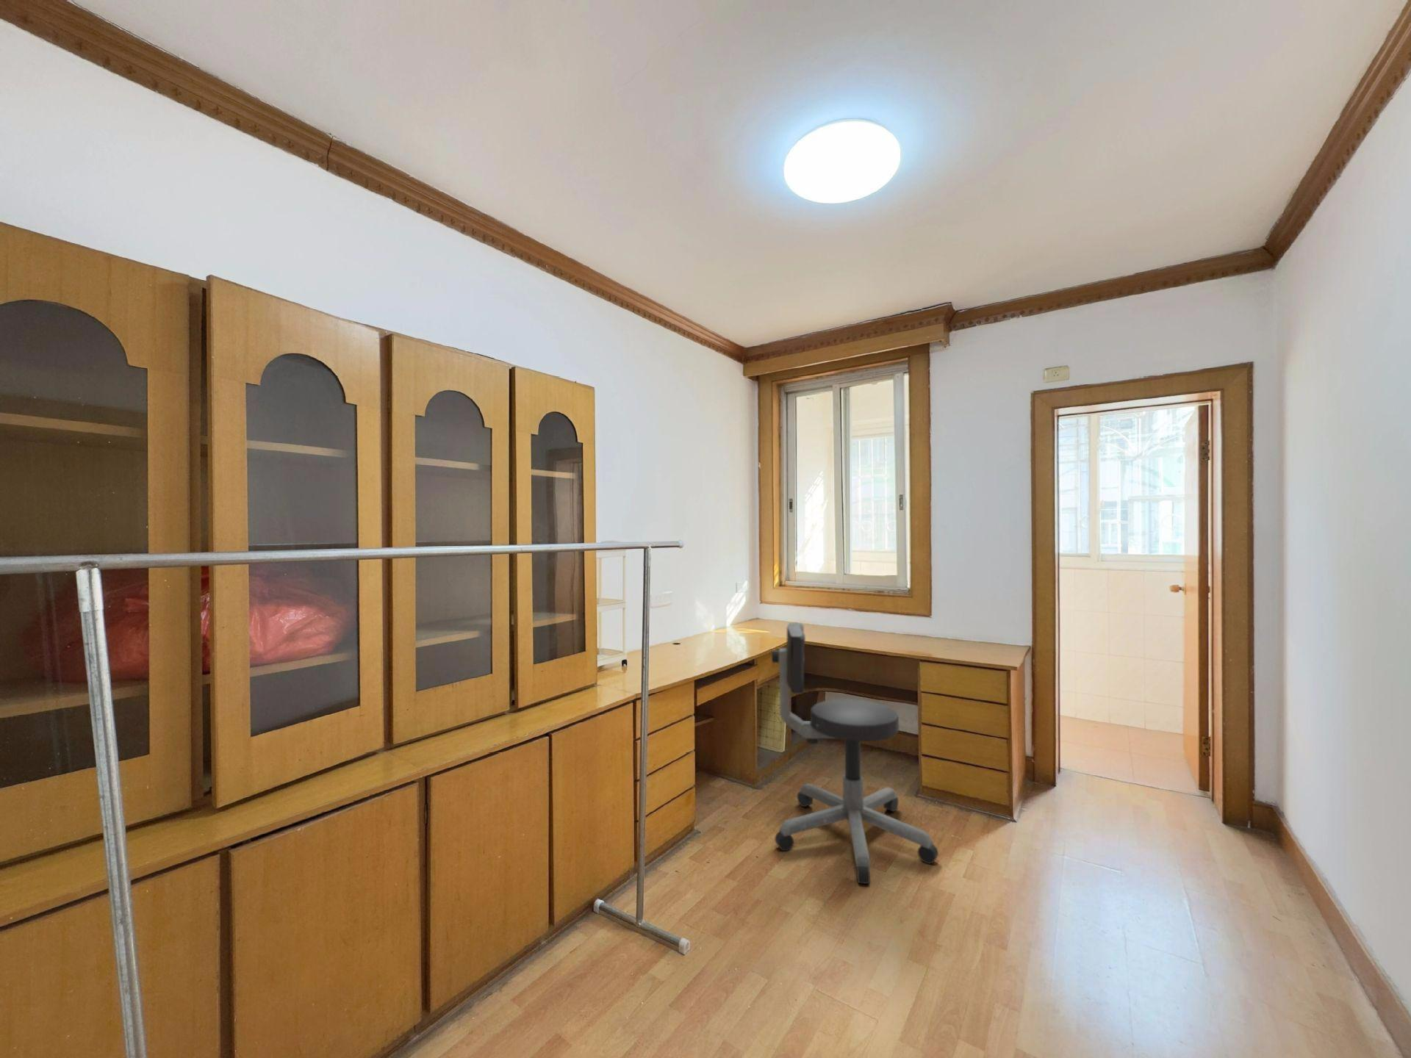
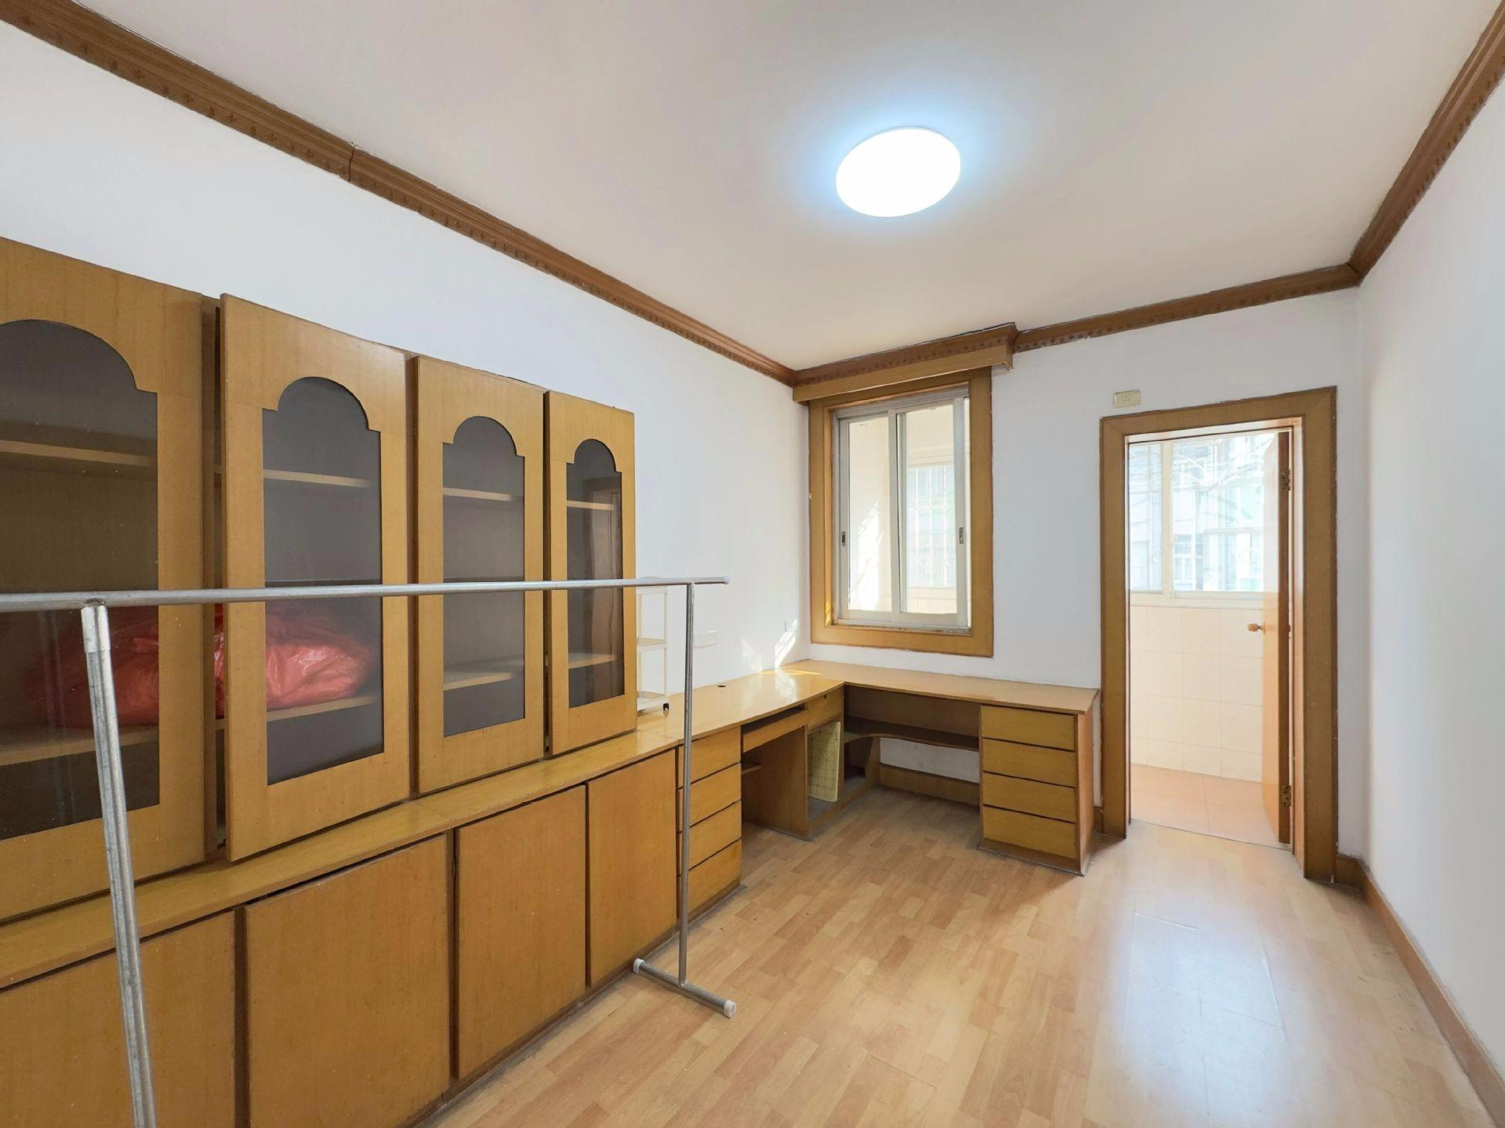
- office chair (850, 733)
